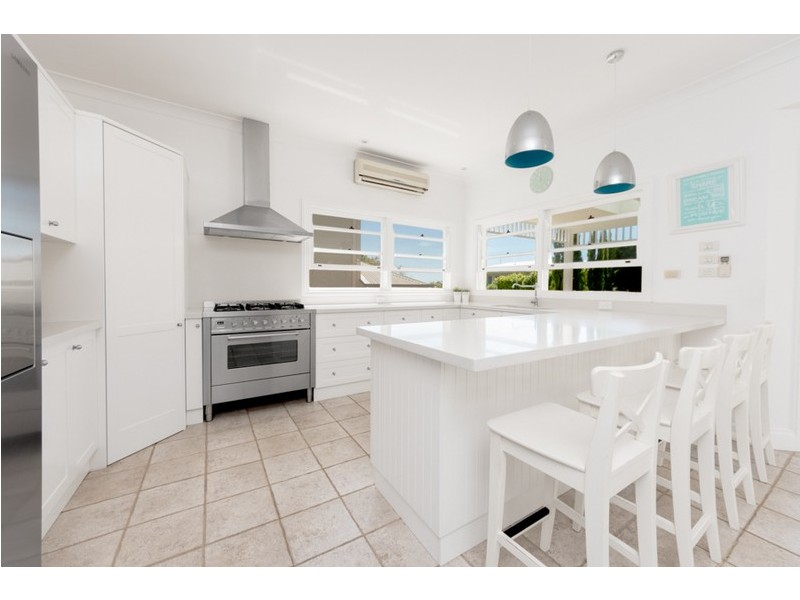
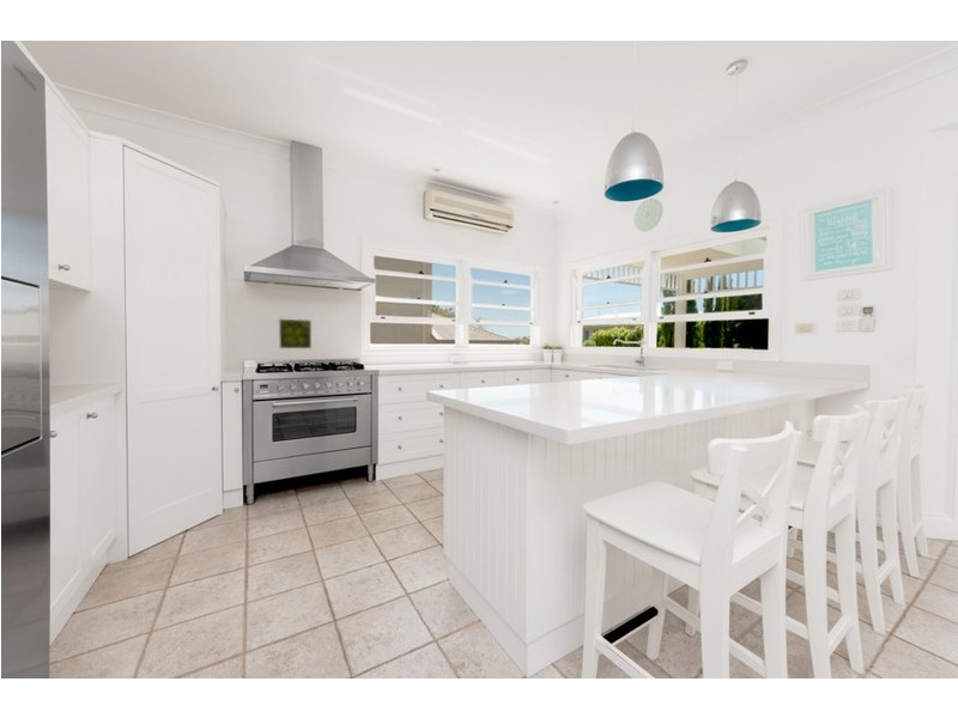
+ decorative tile (295, 334)
